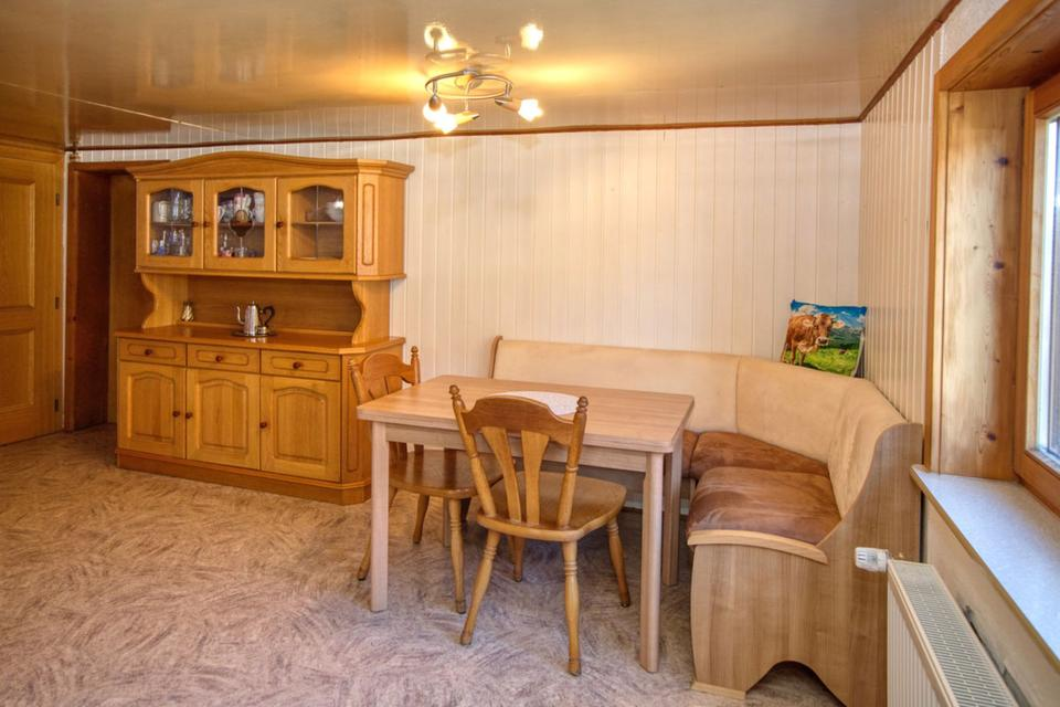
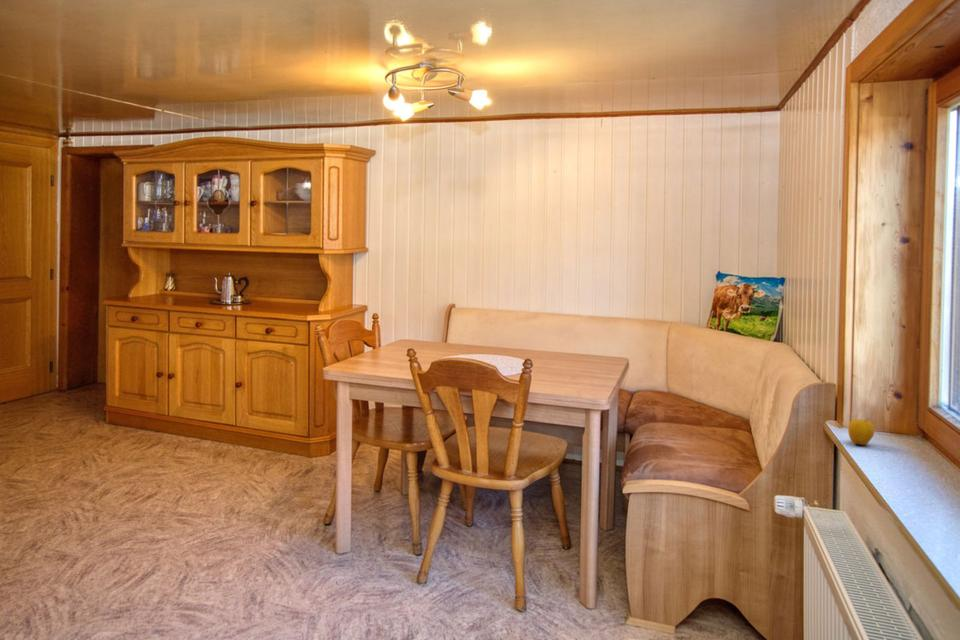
+ apple (860, 431)
